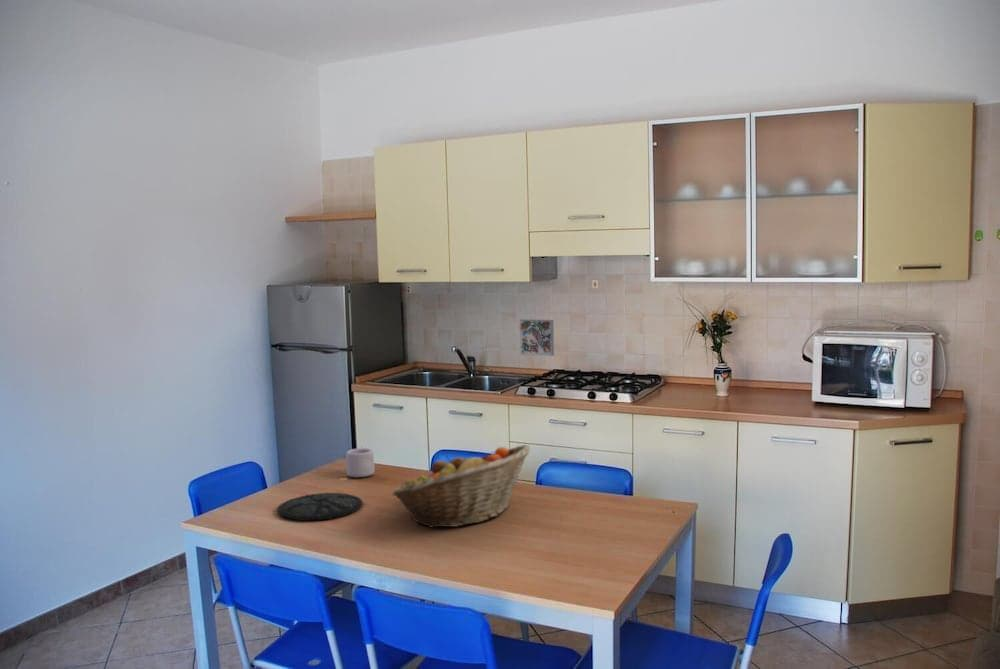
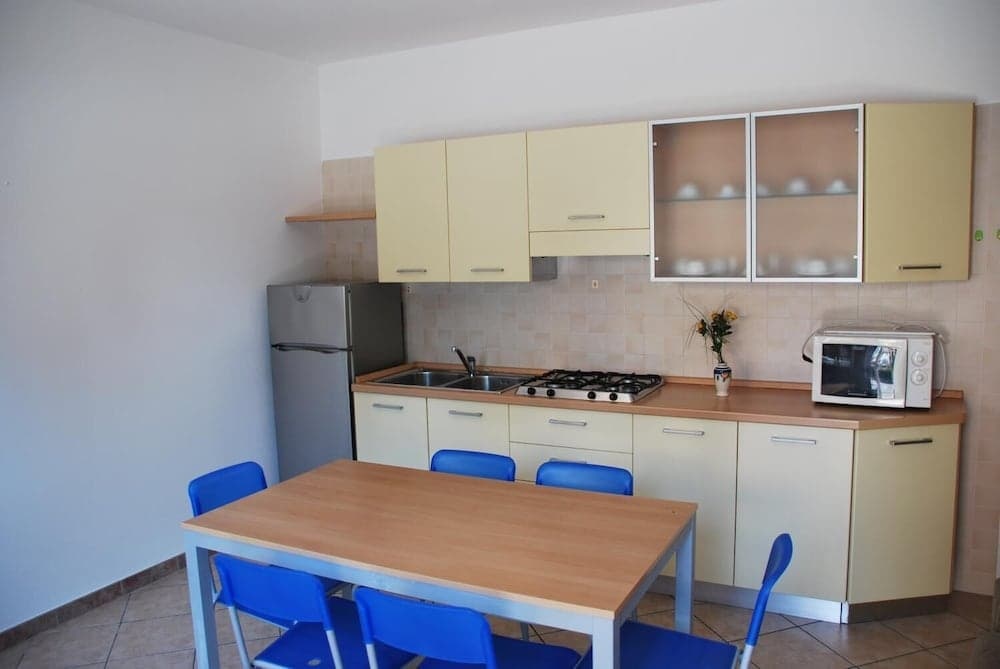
- mug (359, 461)
- decorative tile (536, 337)
- plate (320, 501)
- fruit basket (464, 480)
